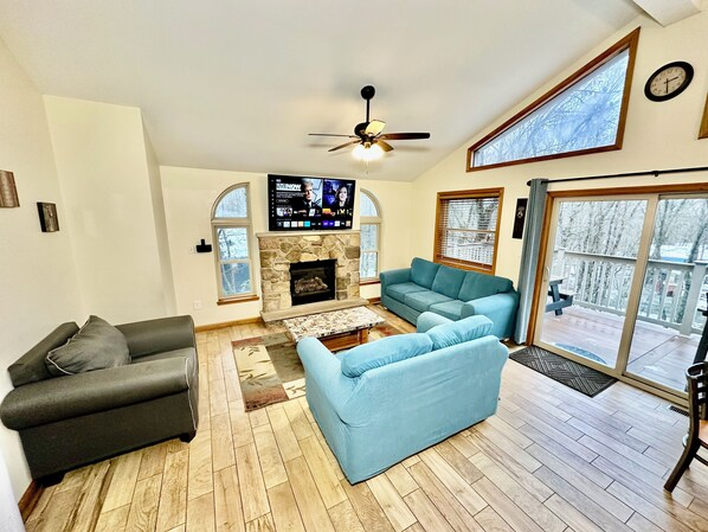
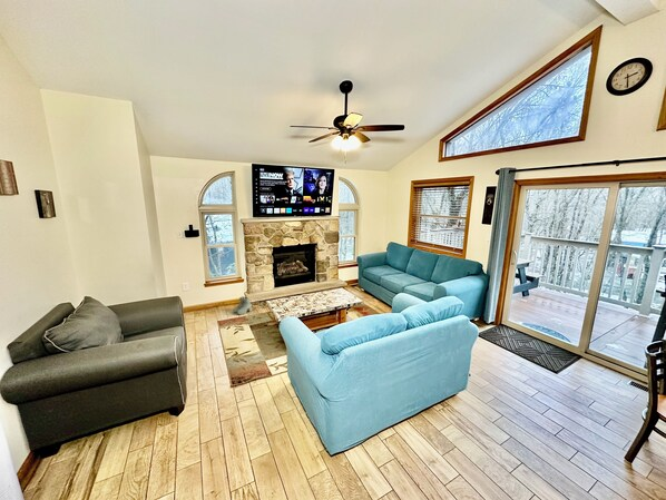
+ boots (242, 304)
